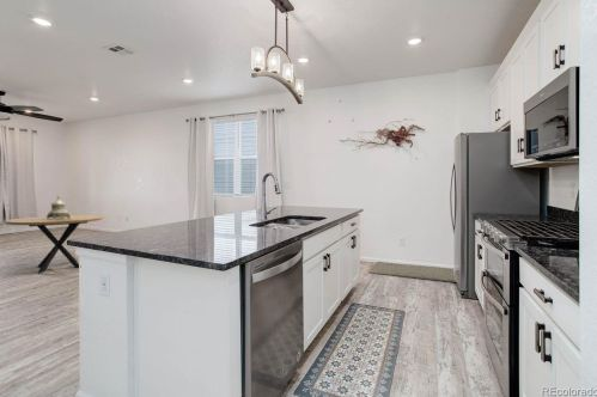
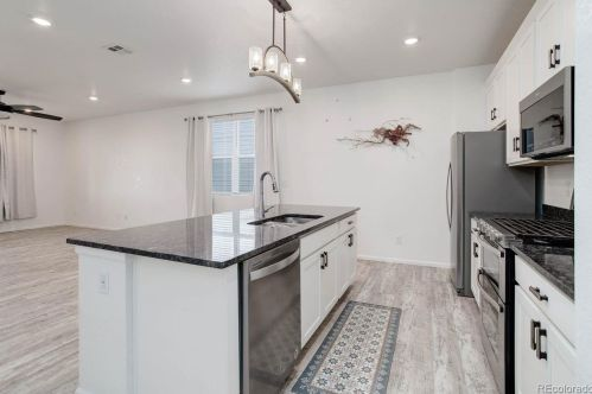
- rug (430, 271)
- dining table (57, 243)
- decorative urn (57, 206)
